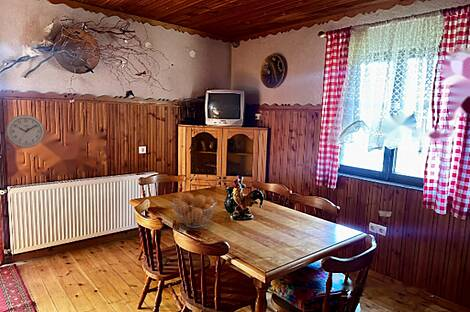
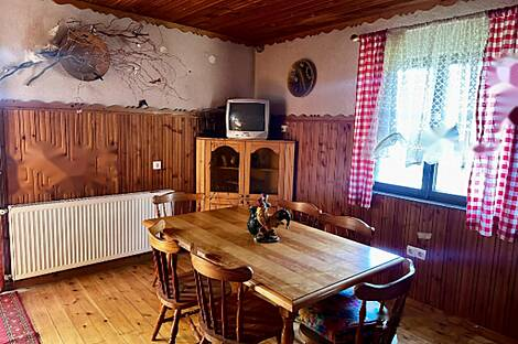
- wall clock (25, 131)
- fruit basket (194, 209)
